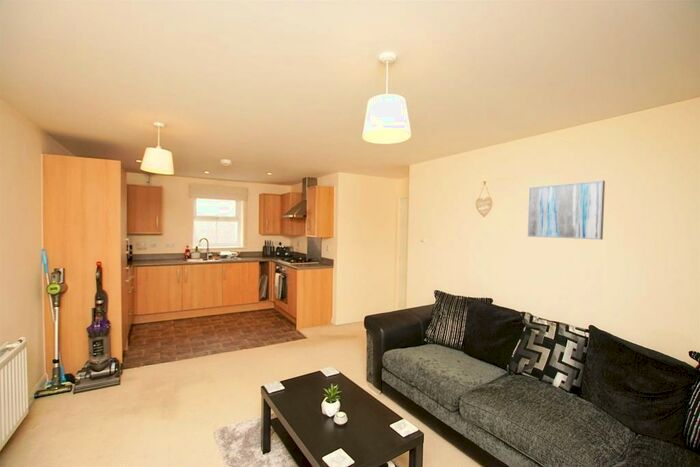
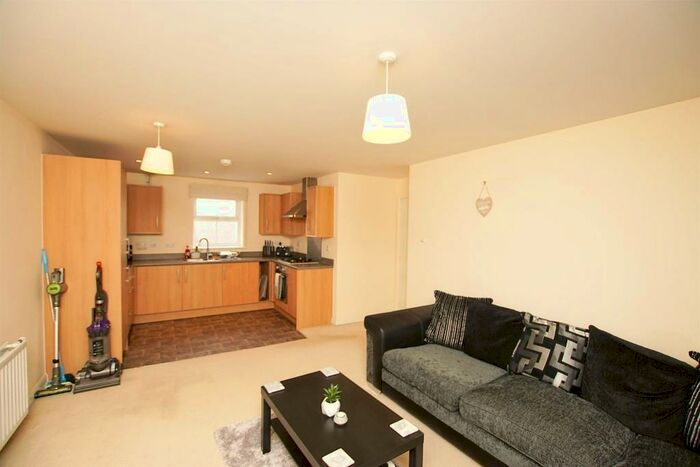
- wall art (562, 211)
